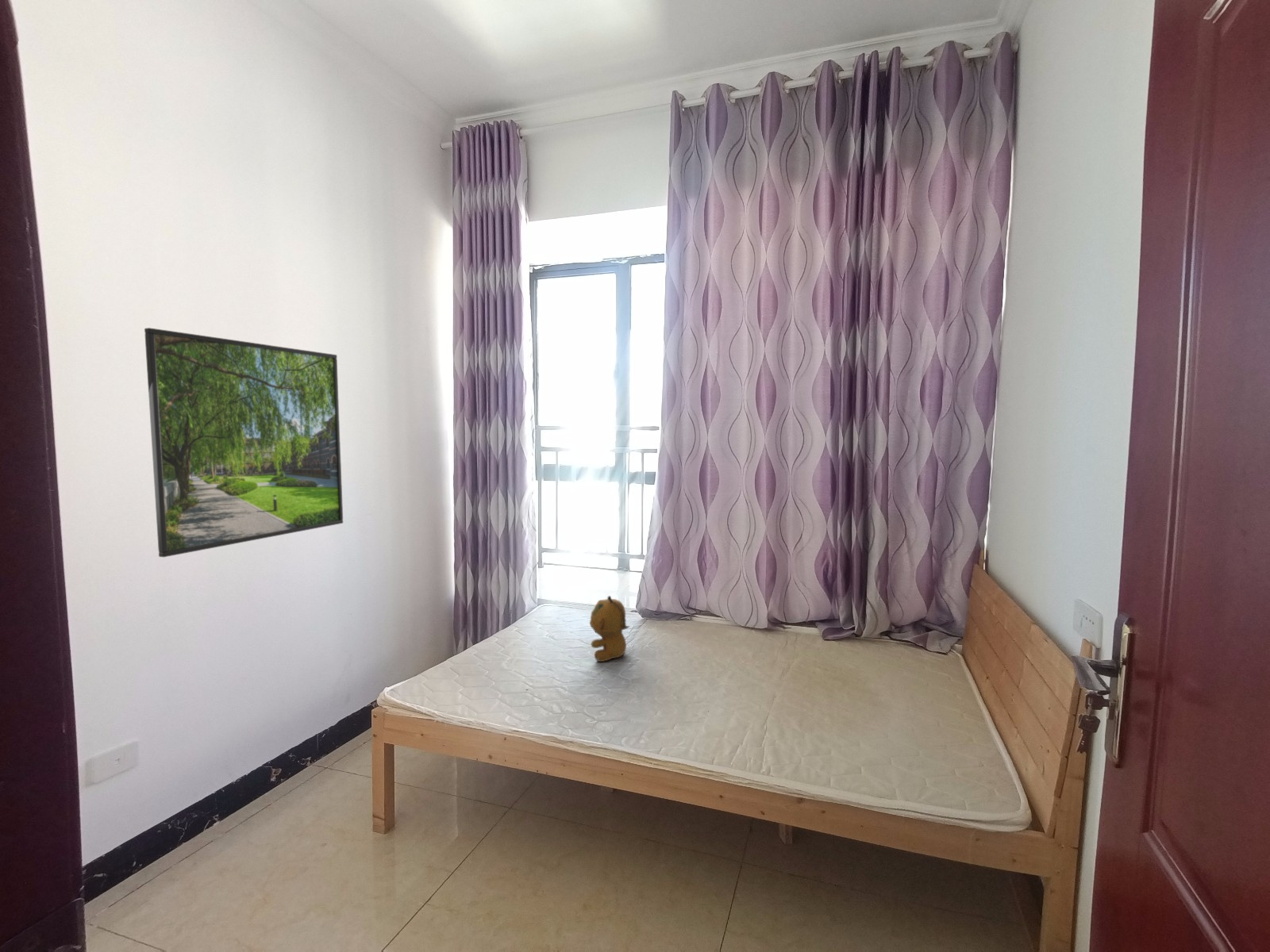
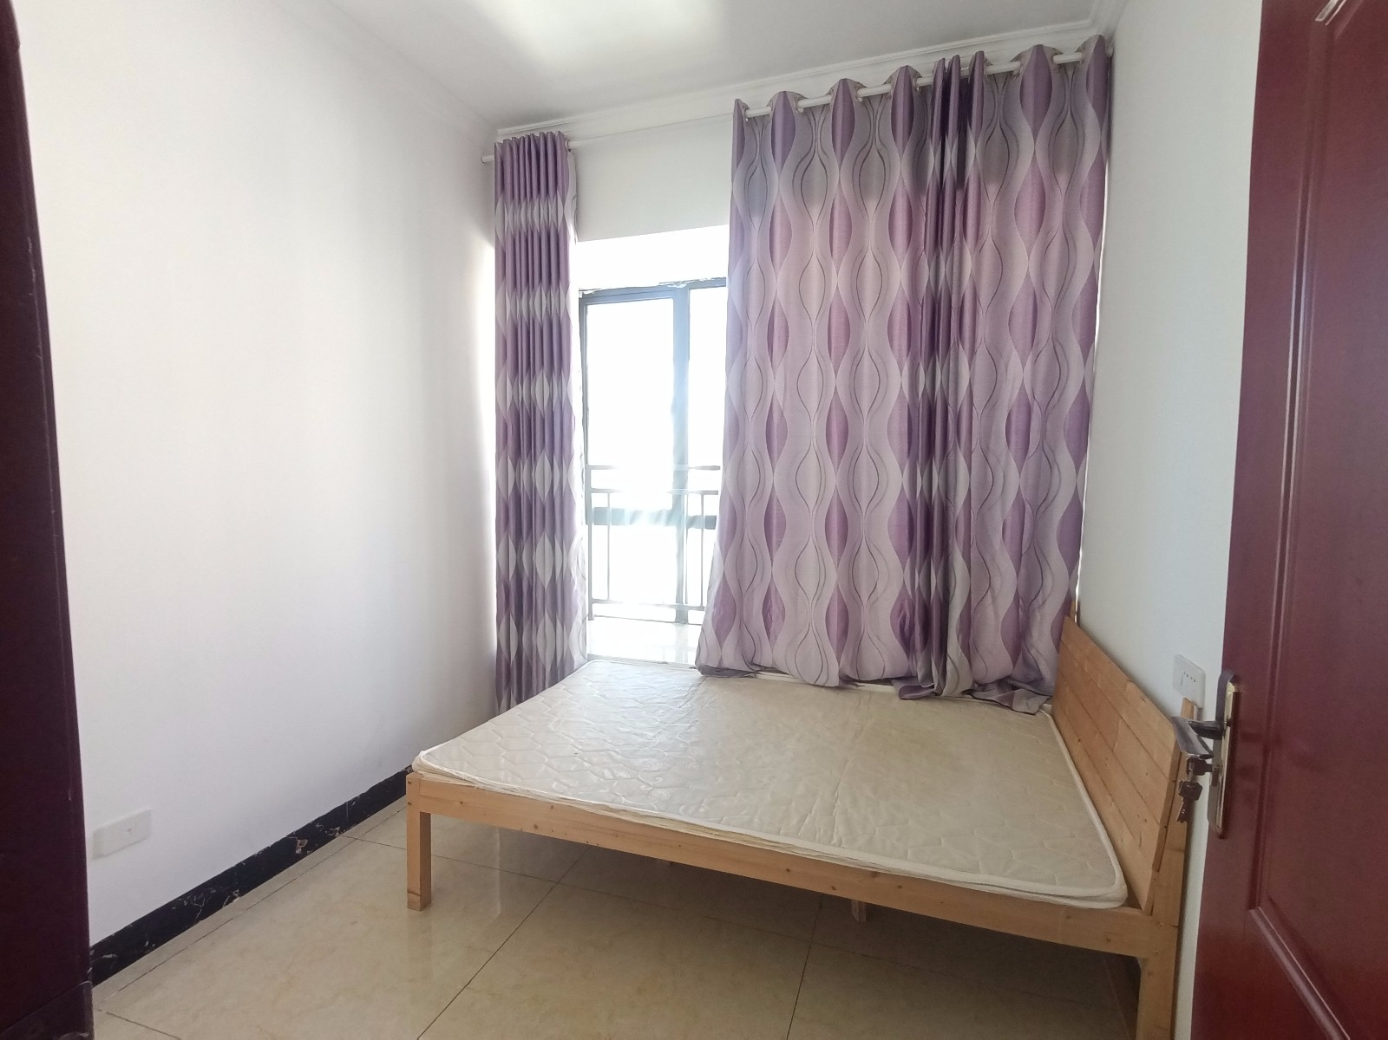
- stuffed bear (610, 624)
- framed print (260, 441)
